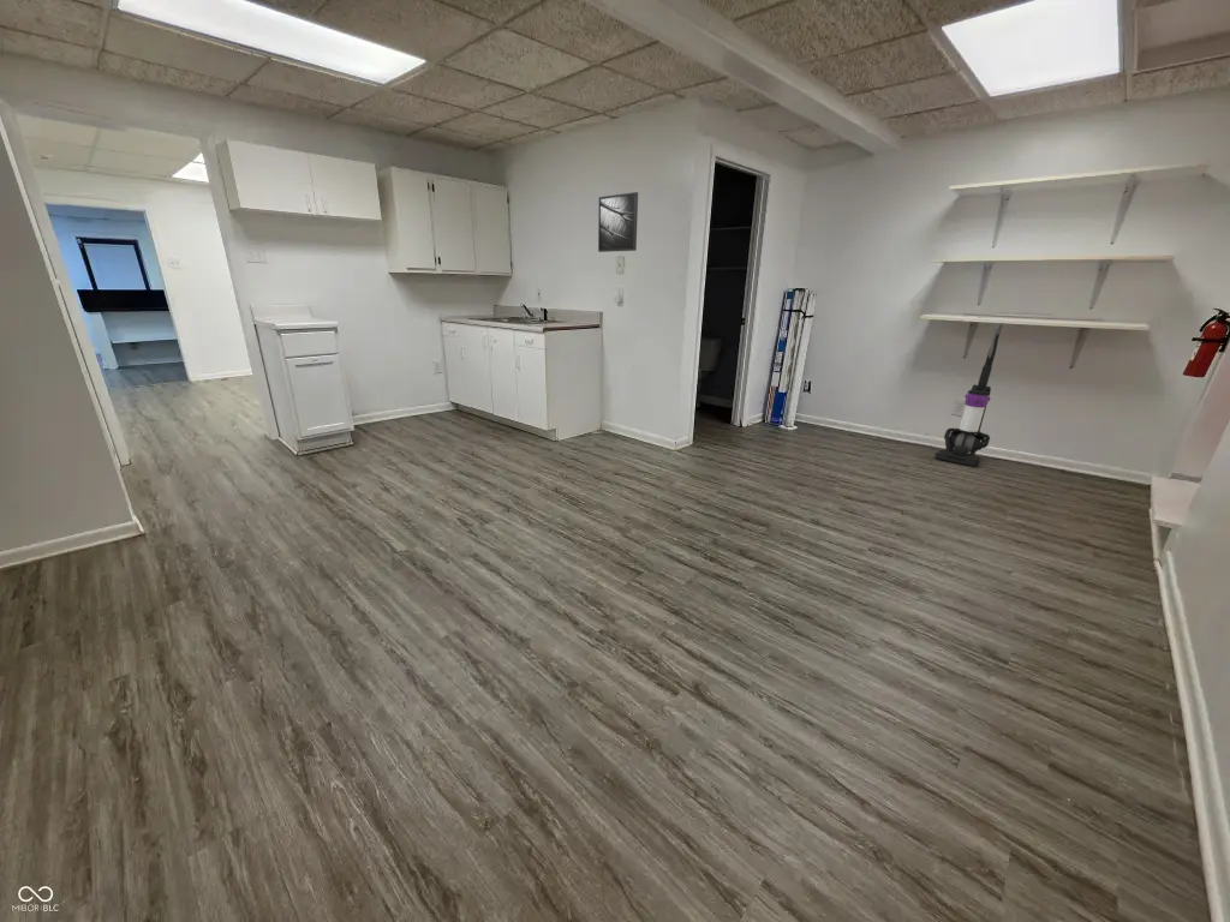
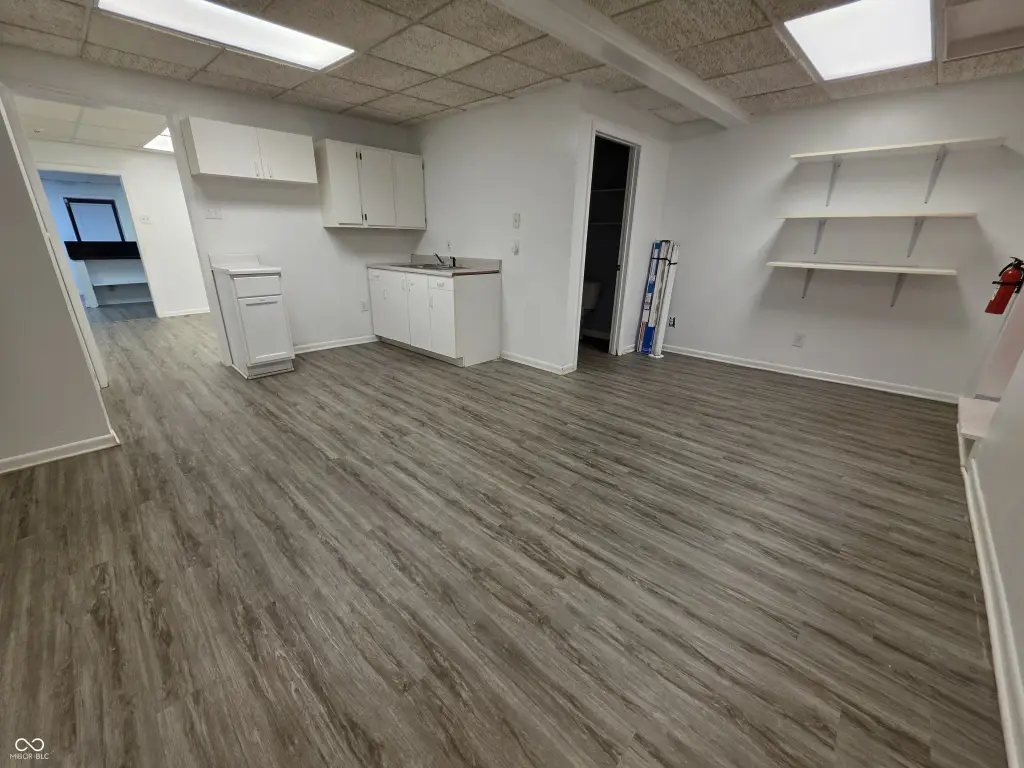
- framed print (616, 223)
- vacuum cleaner (978, 391)
